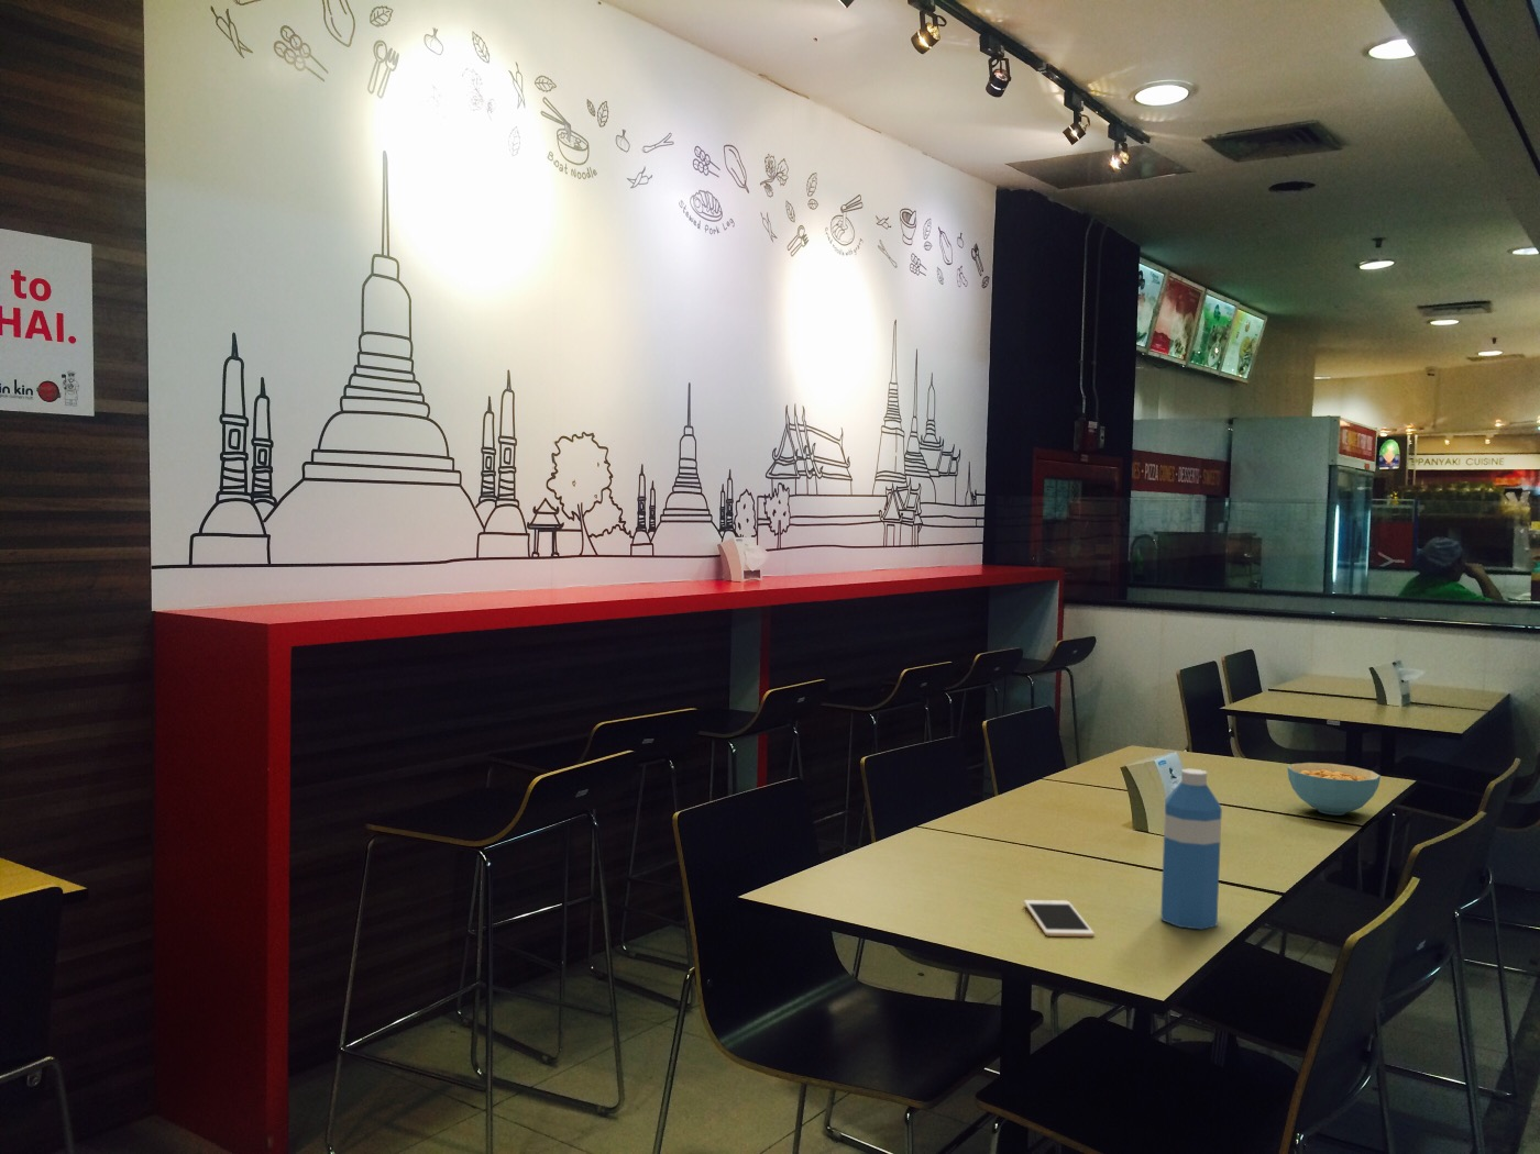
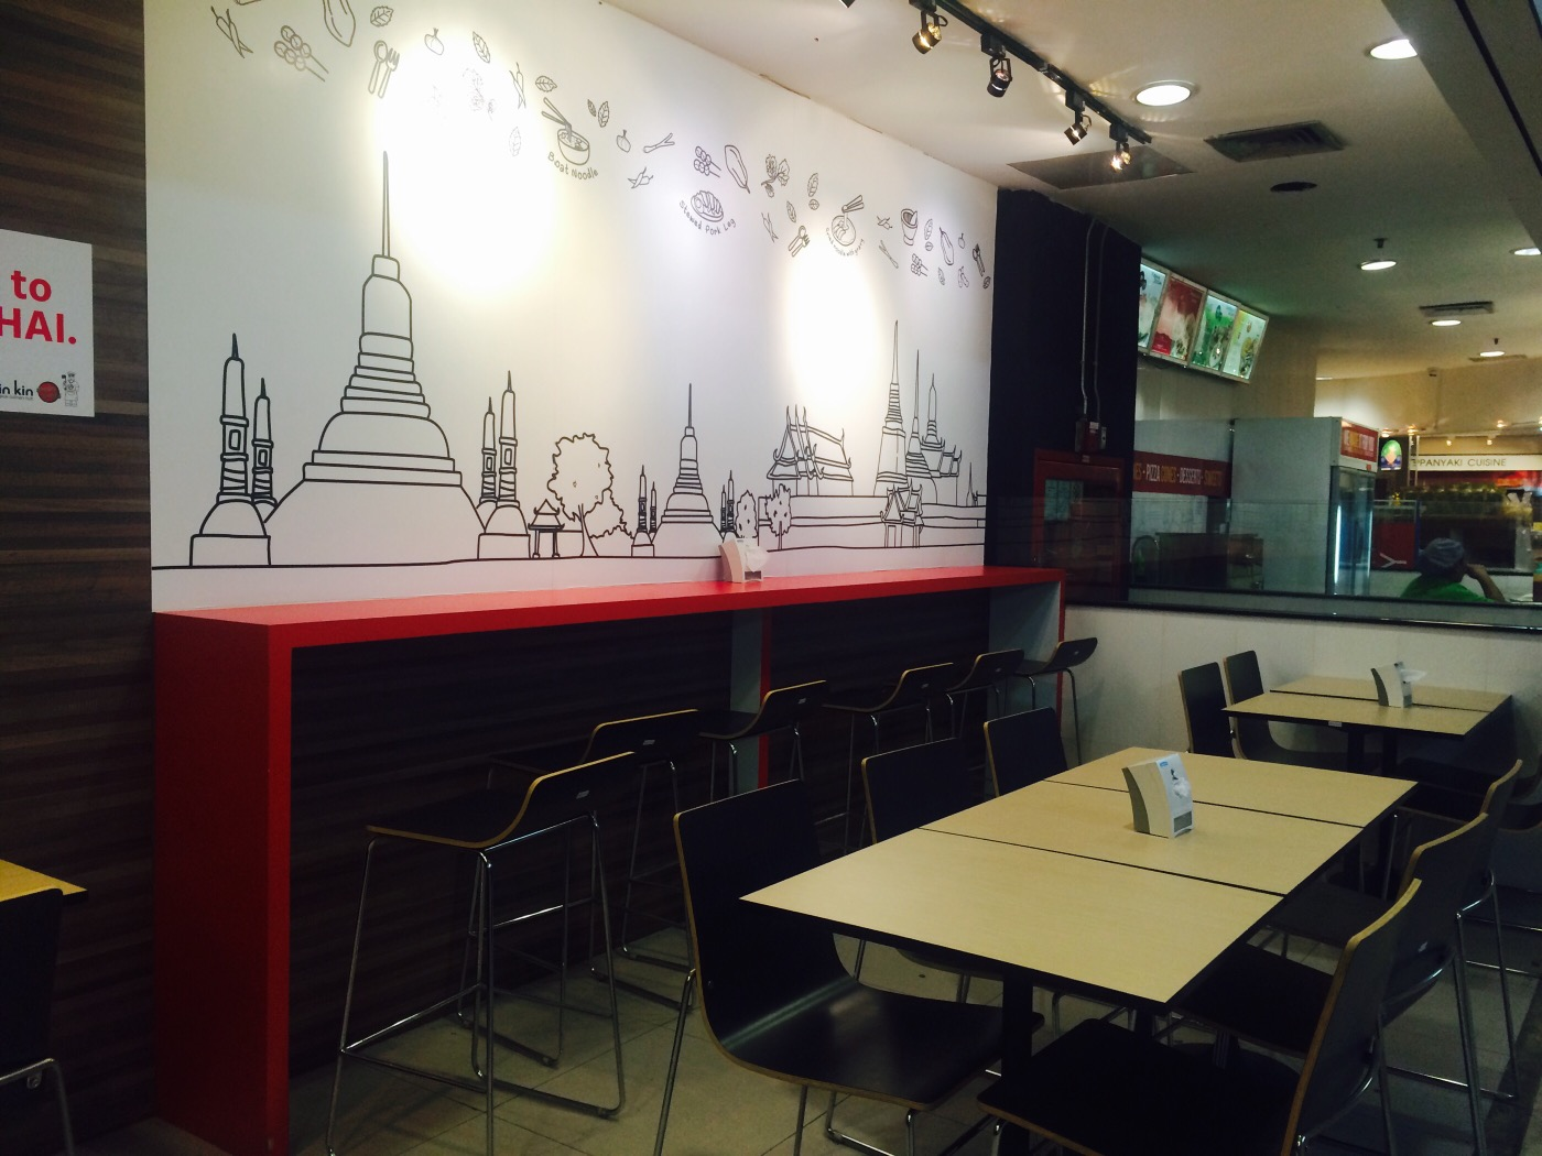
- cereal bowl (1333, 792)
- water bottle (1191, 845)
- cell phone (1057, 916)
